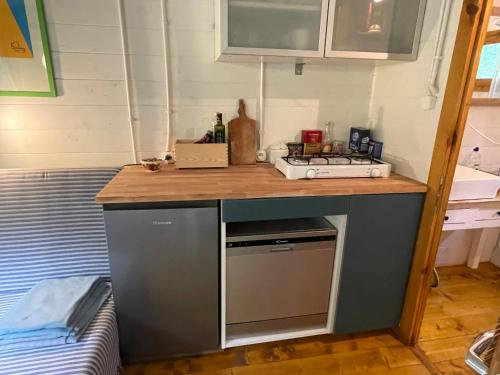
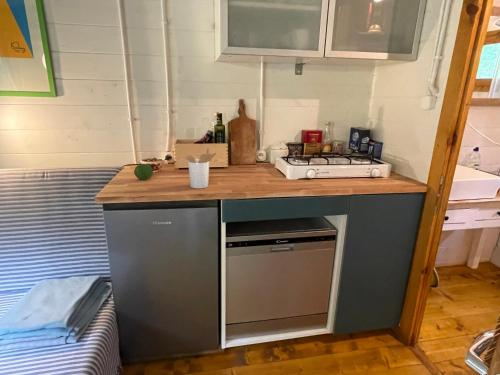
+ fruit (143, 172)
+ utensil holder (202, 168)
